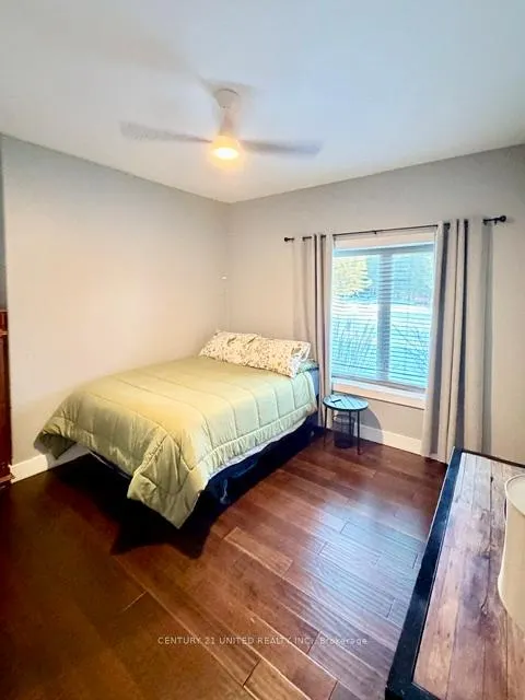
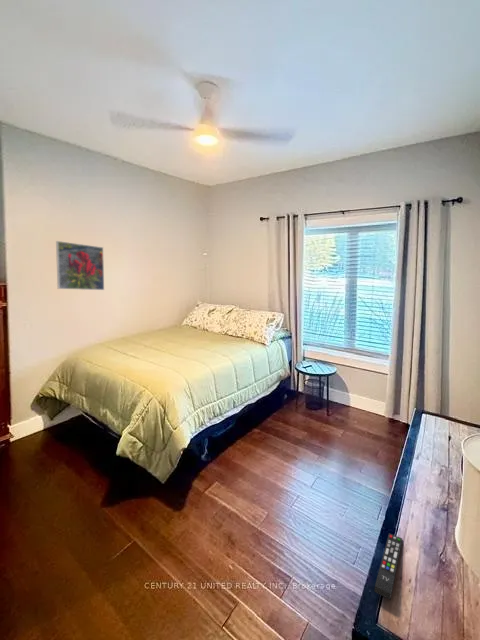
+ remote control (389, 562)
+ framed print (81, 267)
